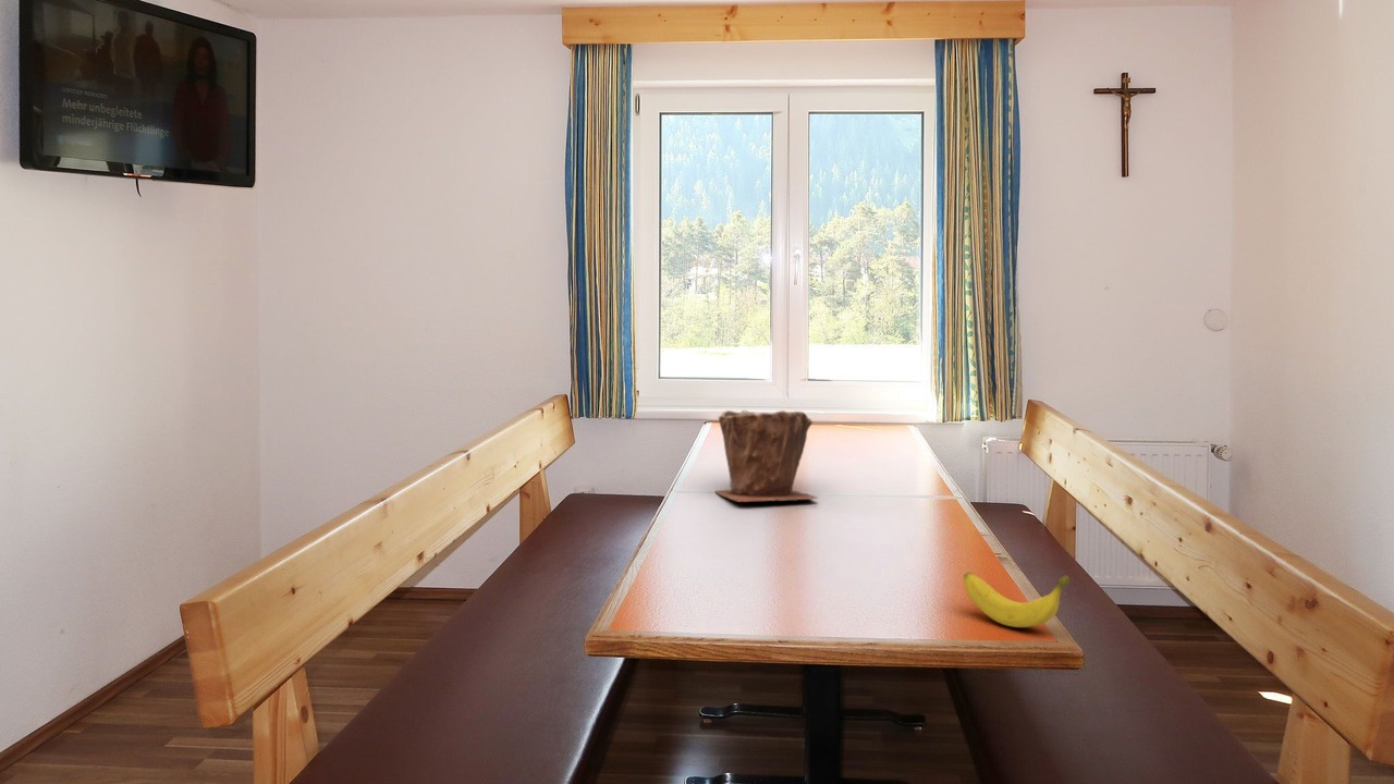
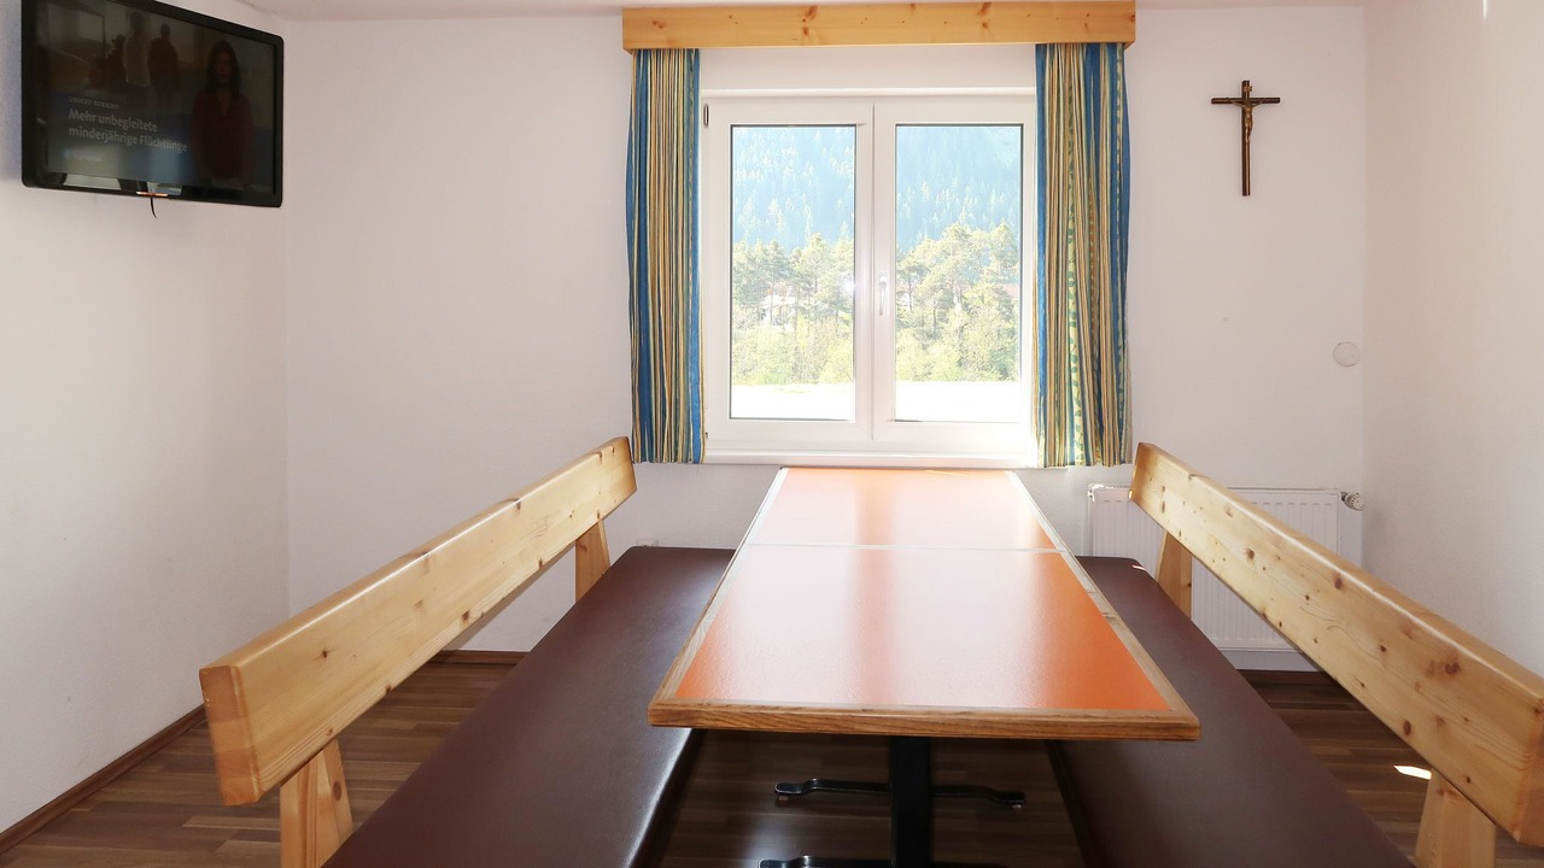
- banana (1011, 600)
- plant pot (765, 453)
